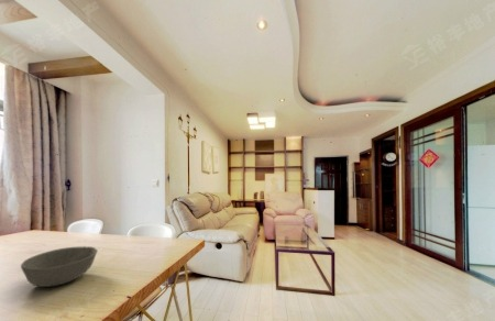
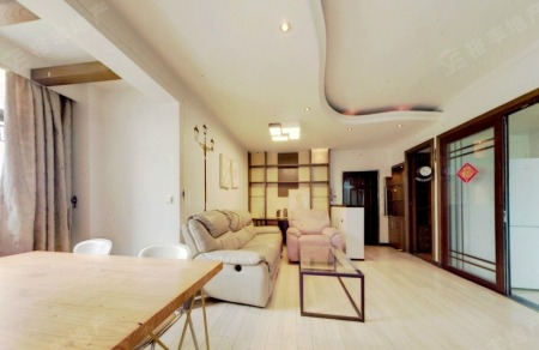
- bowl (62, 267)
